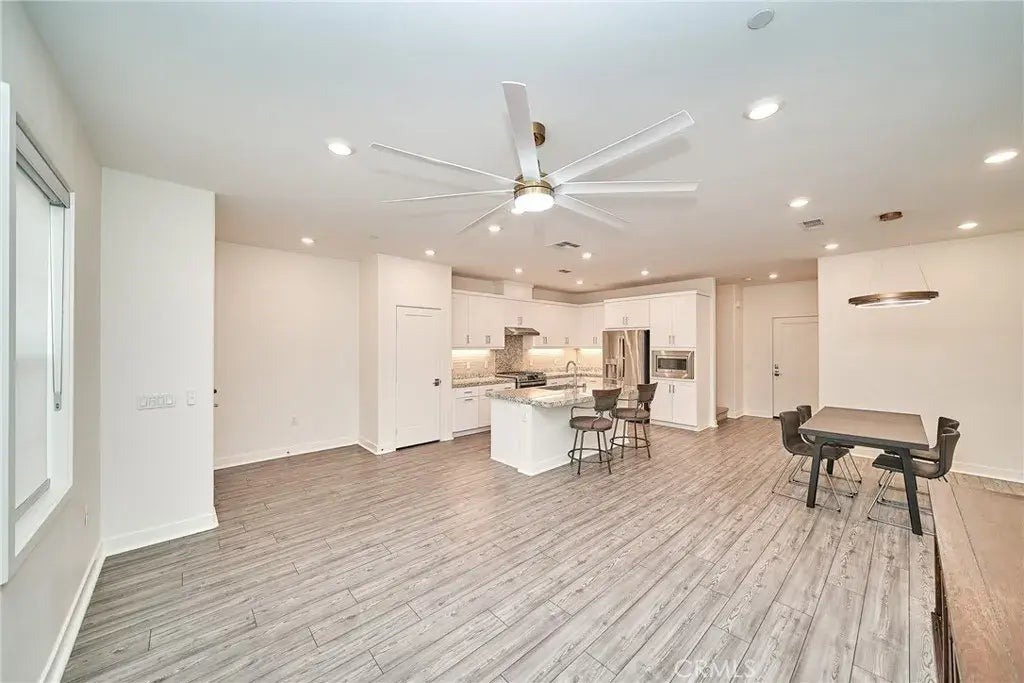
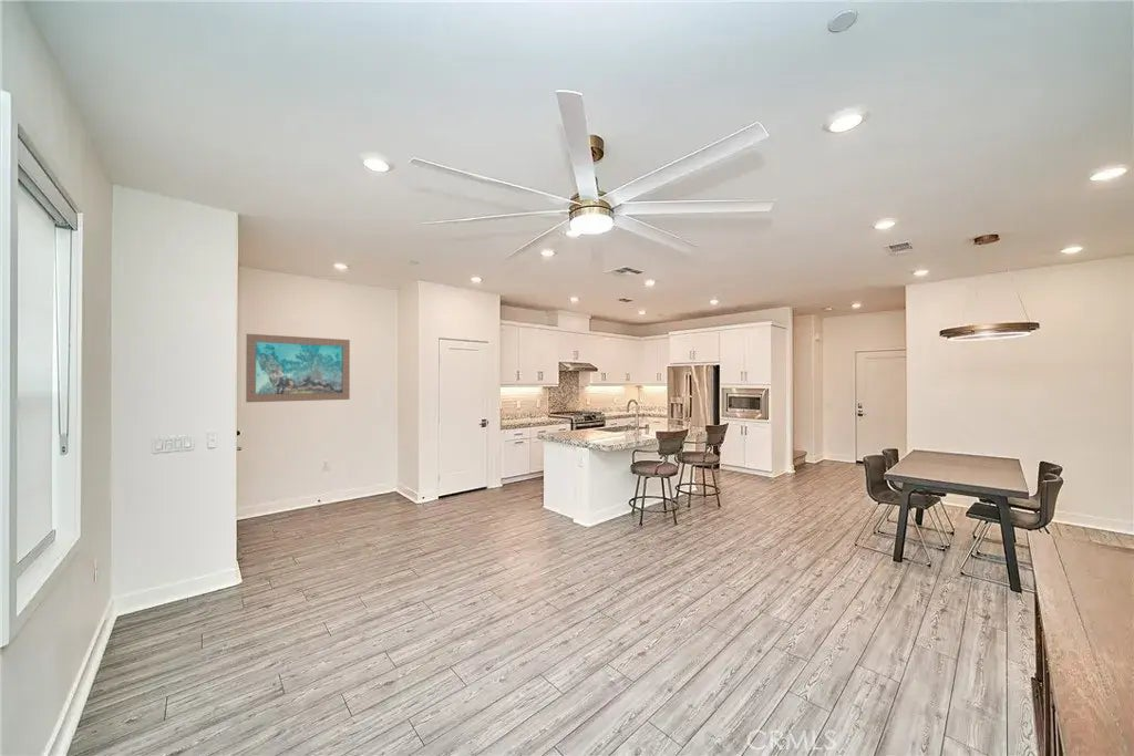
+ wall art (301, 369)
